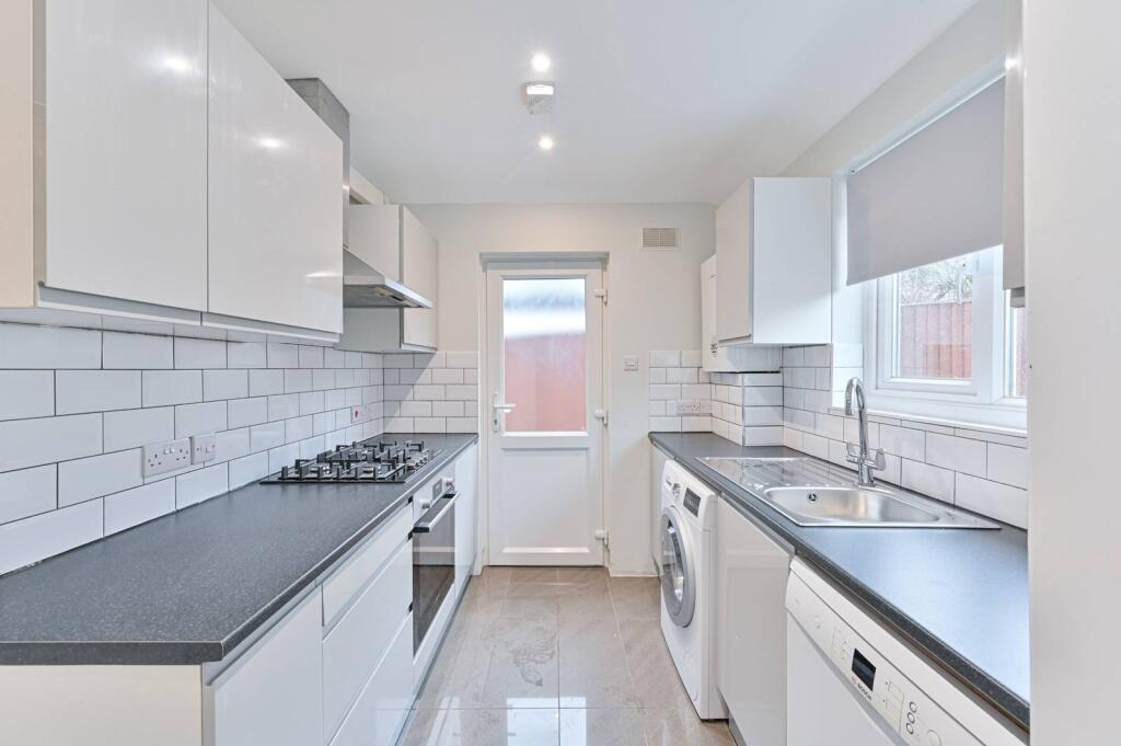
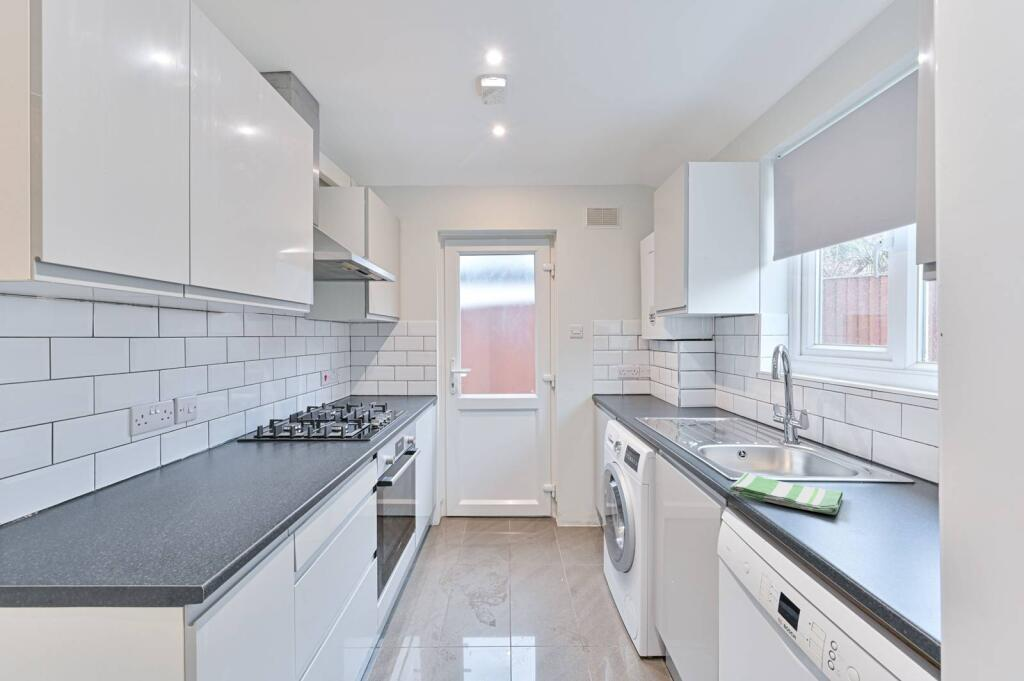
+ dish towel (785, 491)
